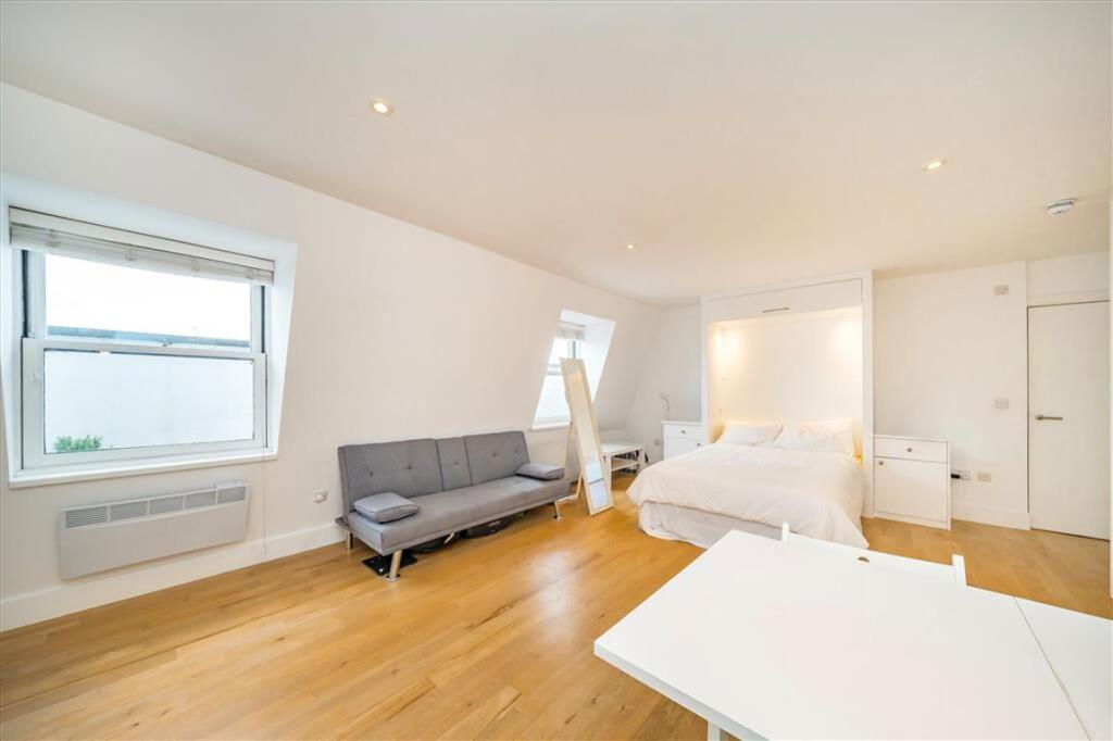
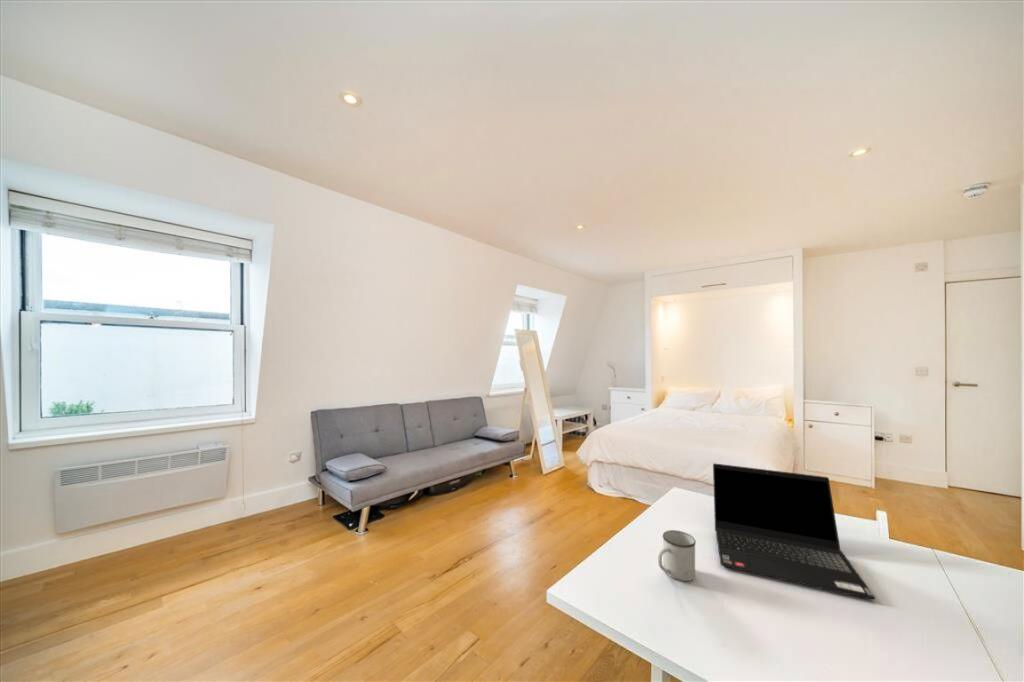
+ mug (674, 556)
+ laptop computer (778, 519)
